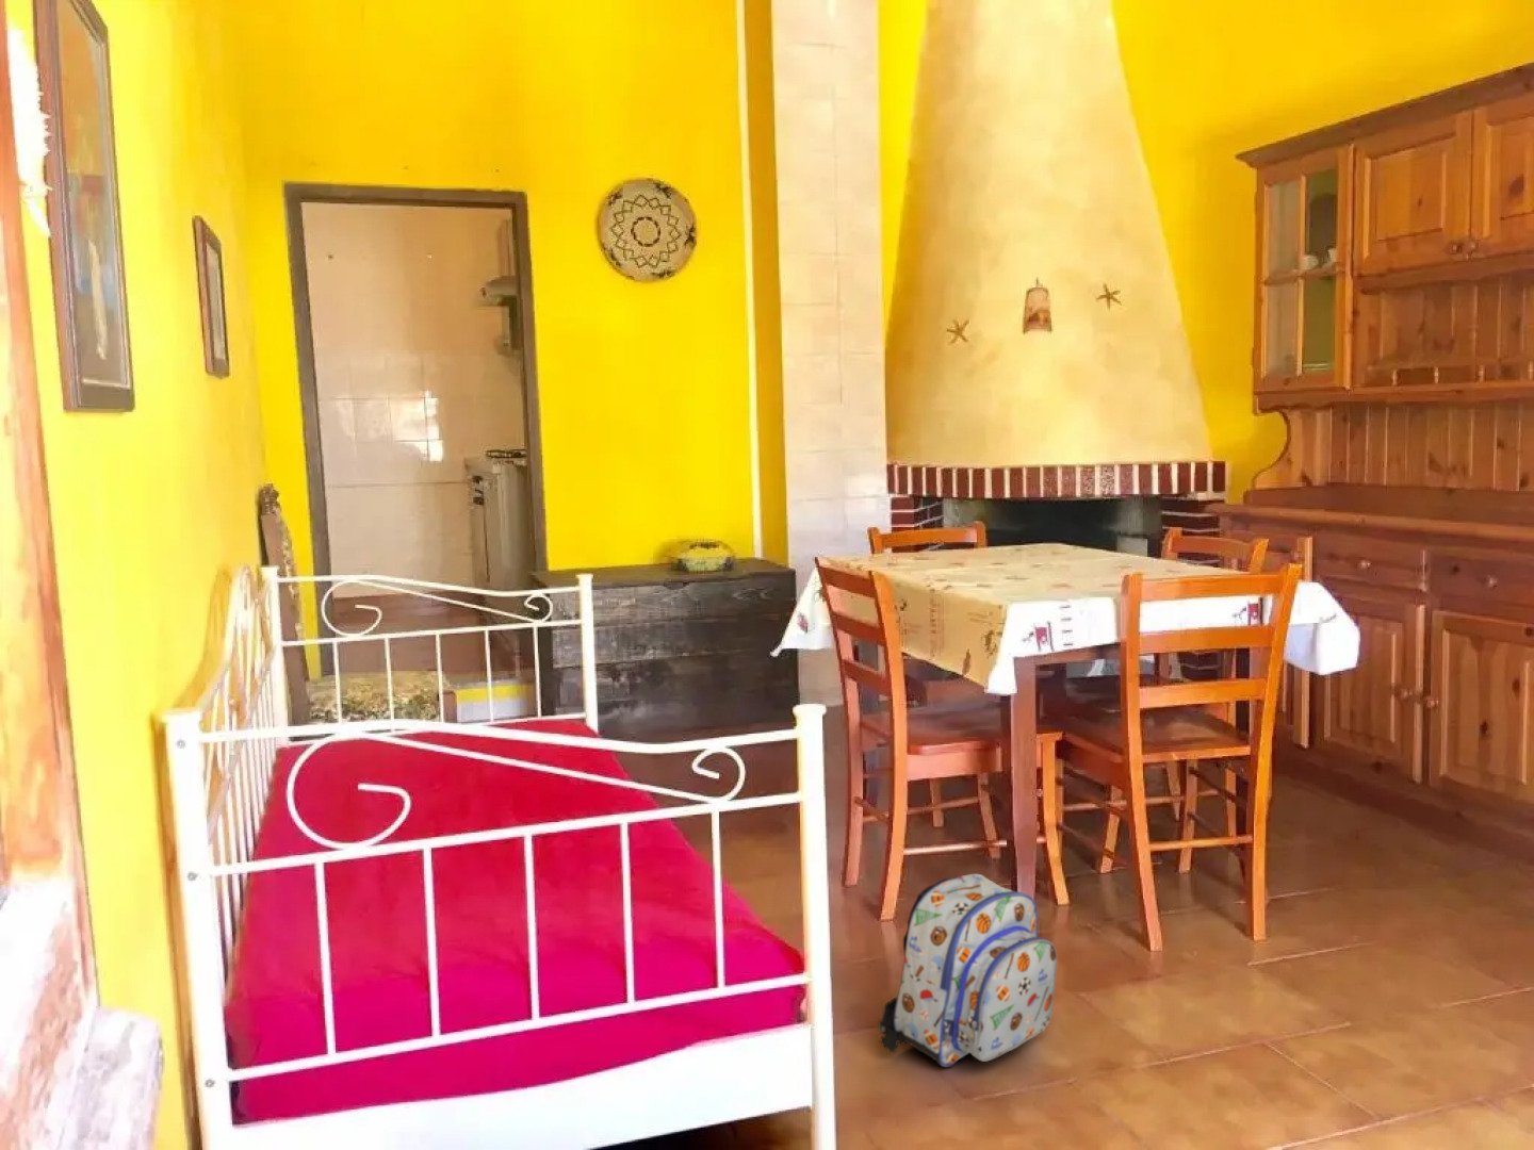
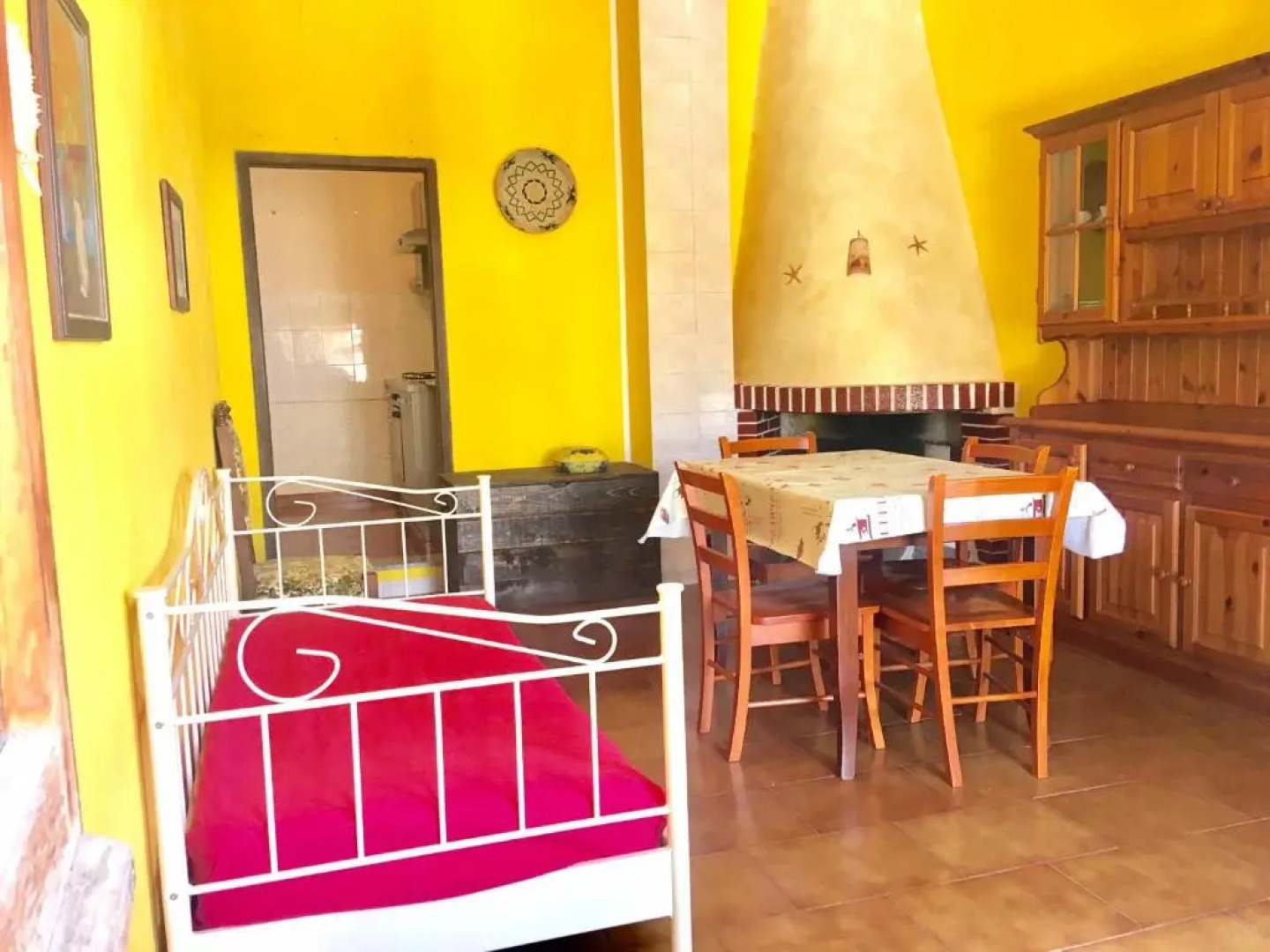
- backpack (974, 965)
